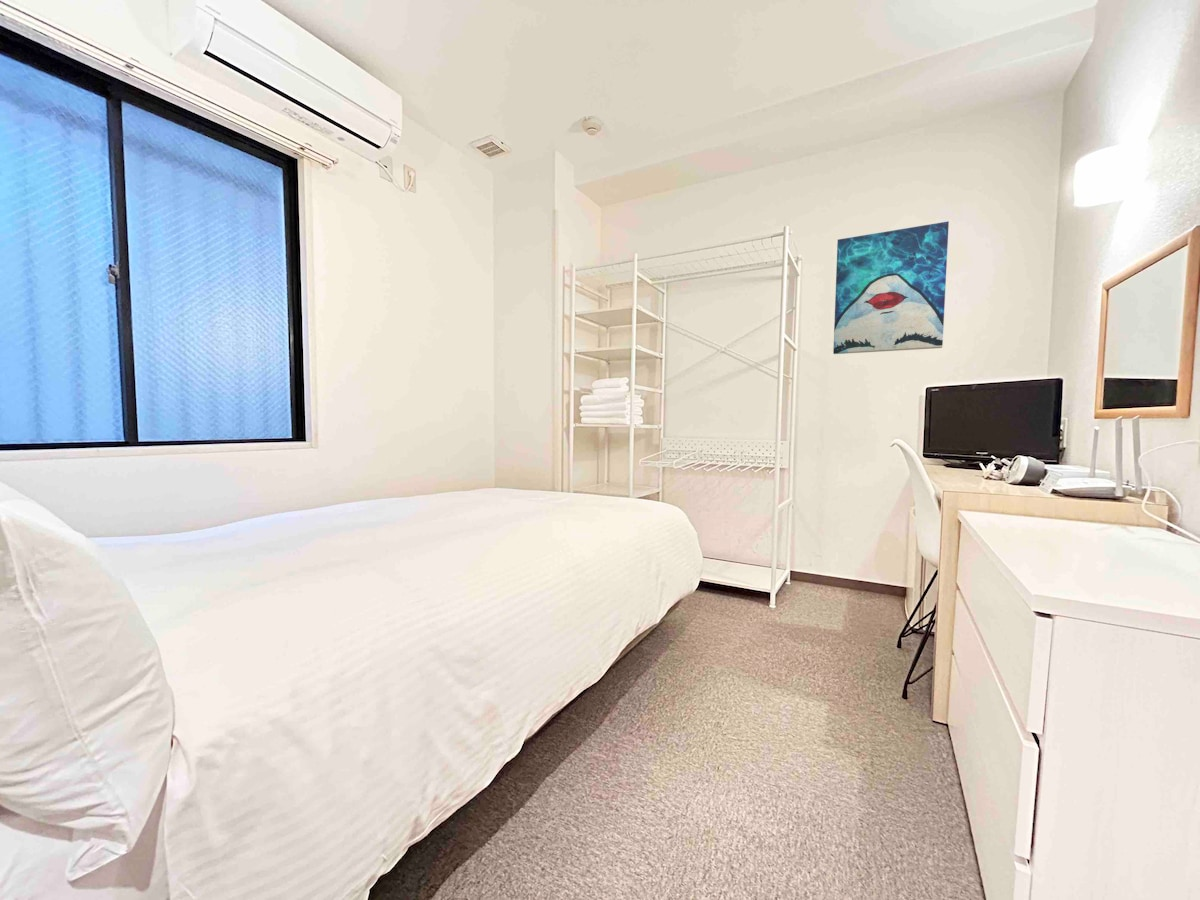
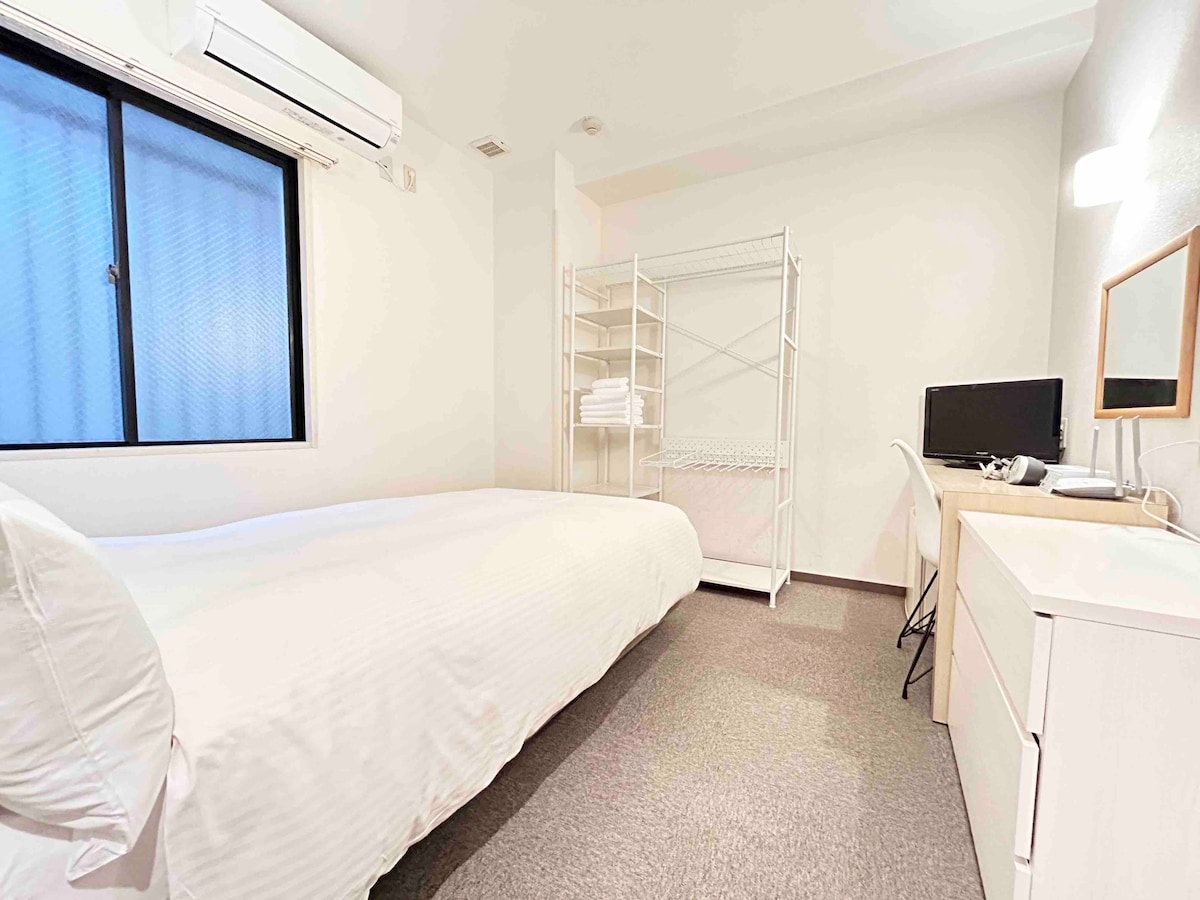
- wall art (887, 291)
